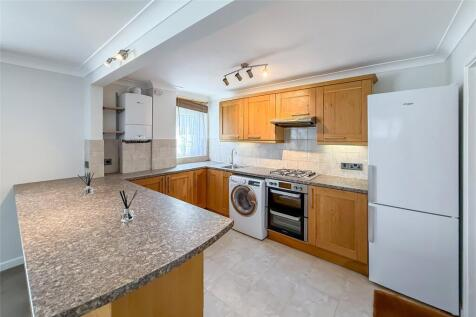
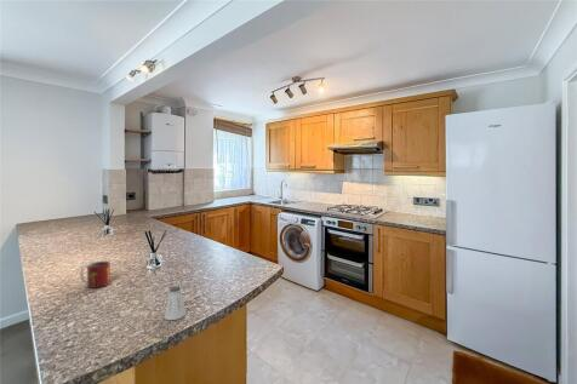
+ mug (95, 274)
+ saltshaker (175, 300)
